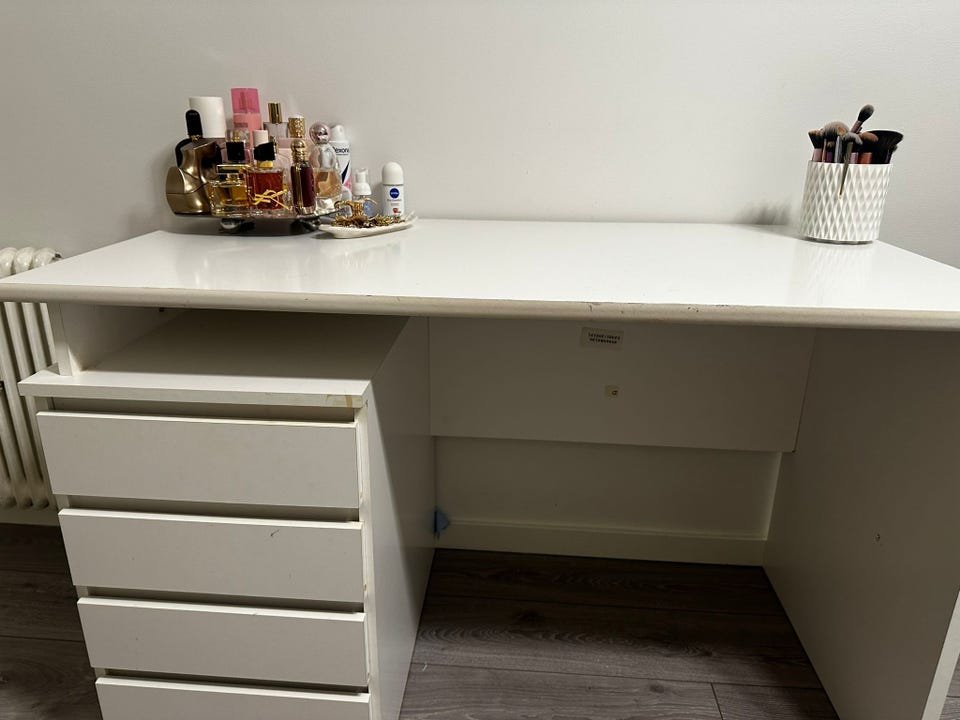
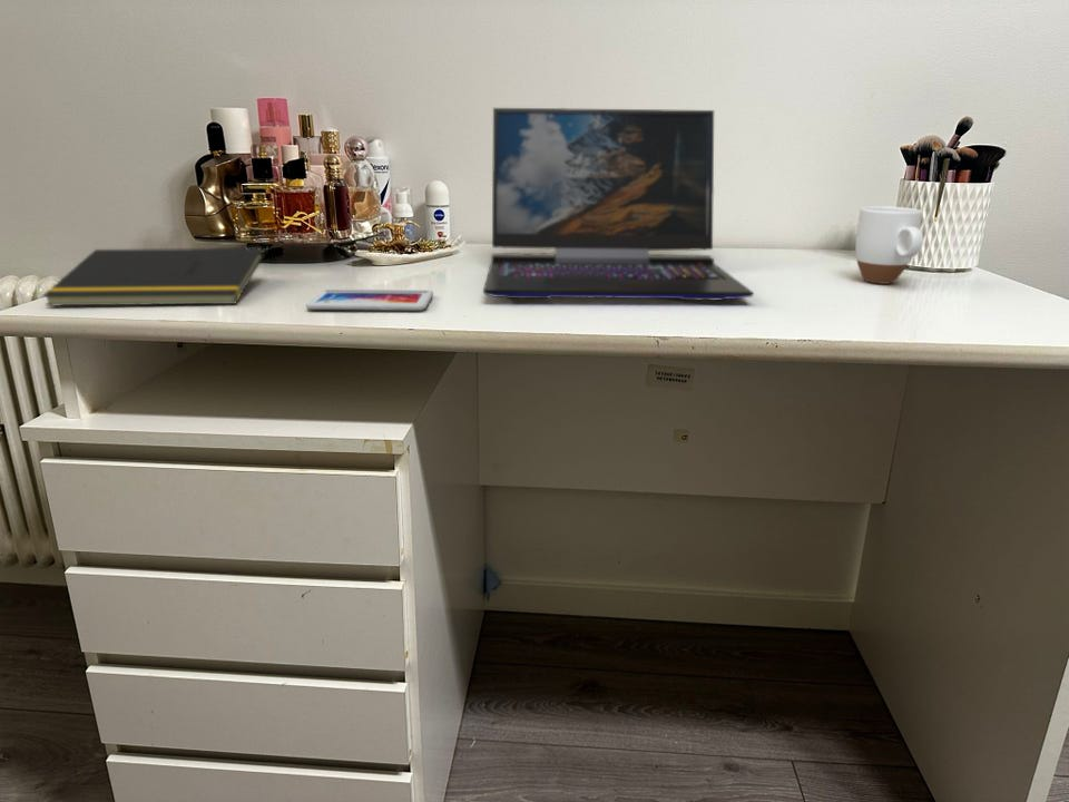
+ mug (892, 247)
+ smartphone (372, 299)
+ notepad (161, 274)
+ laptop (609, 196)
